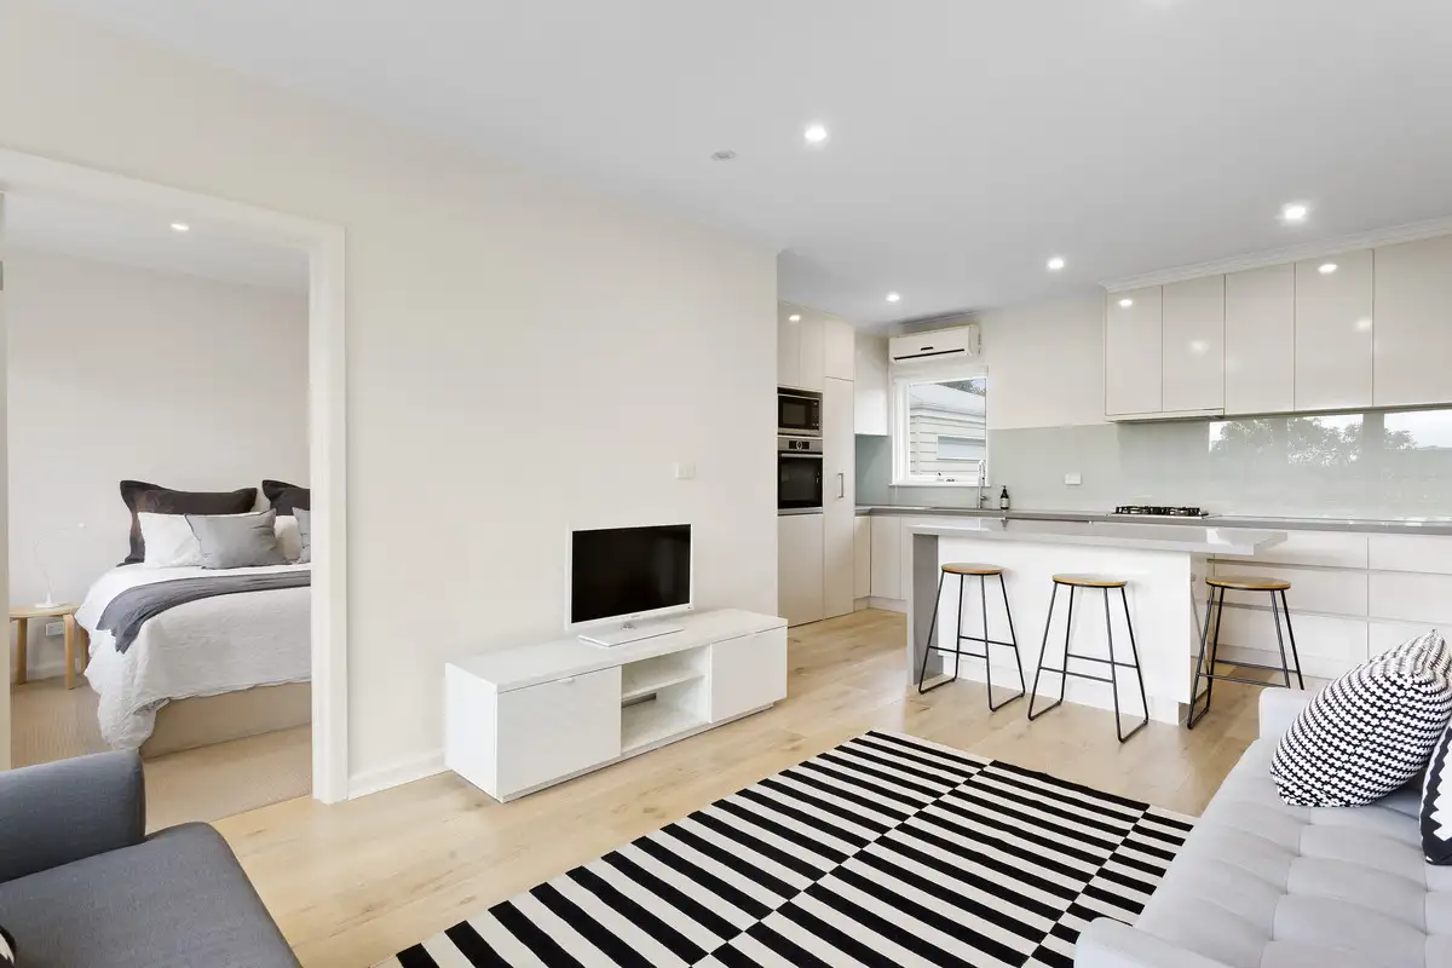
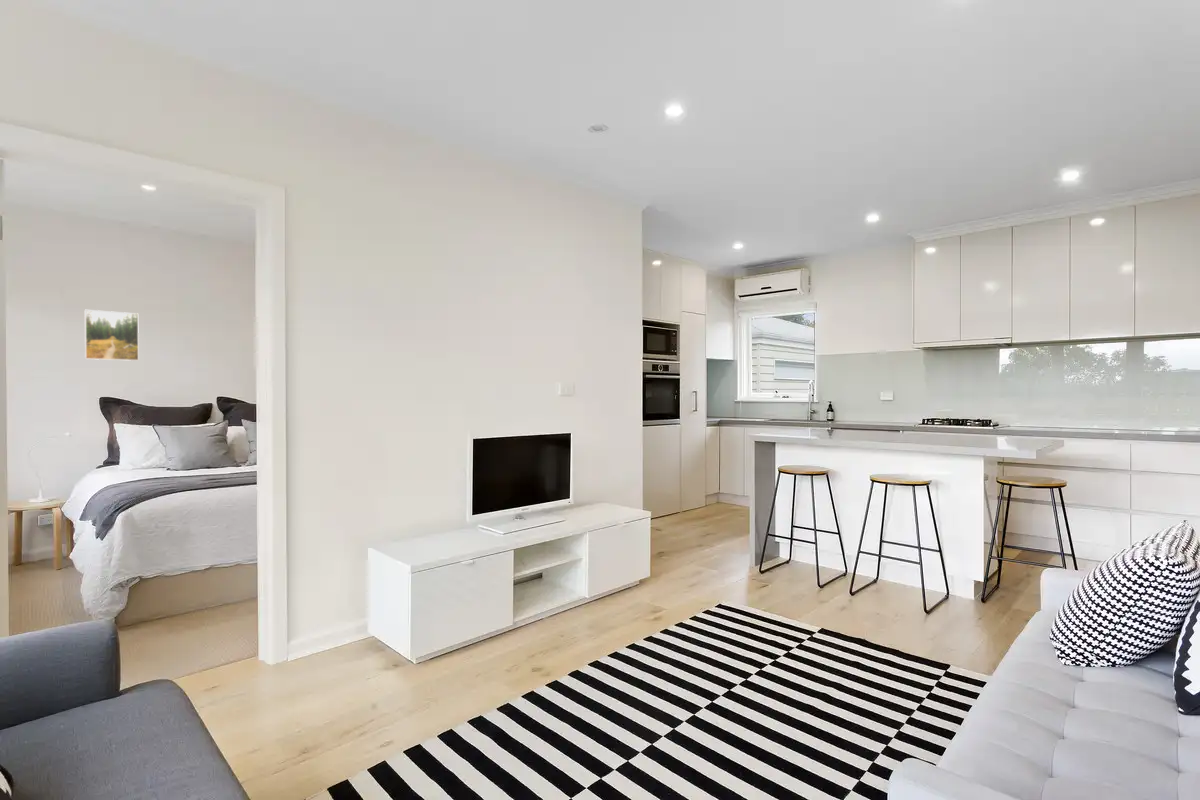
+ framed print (112, 335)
